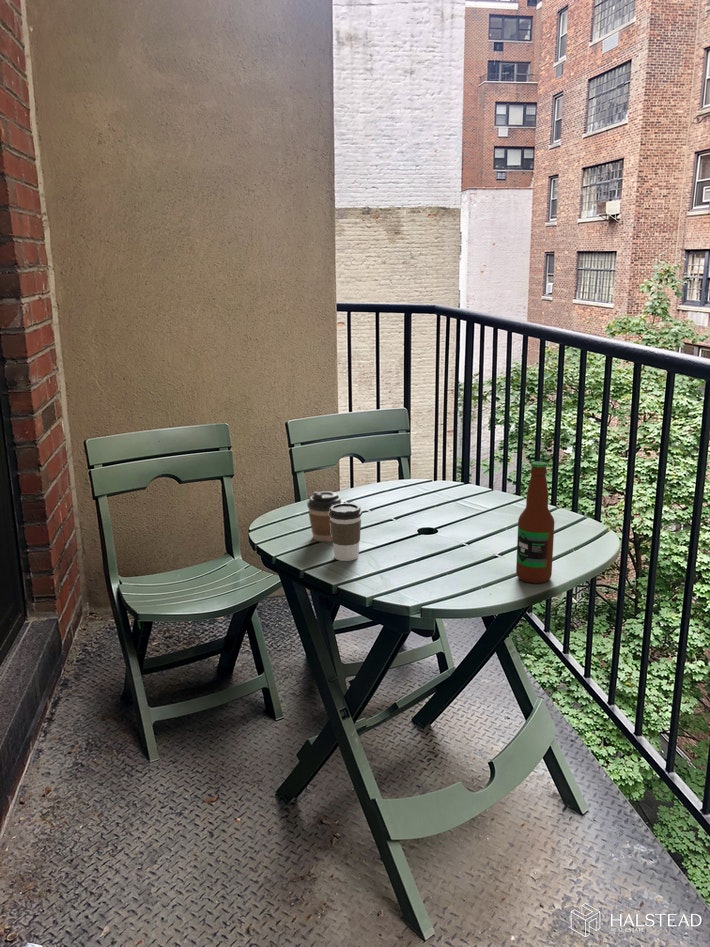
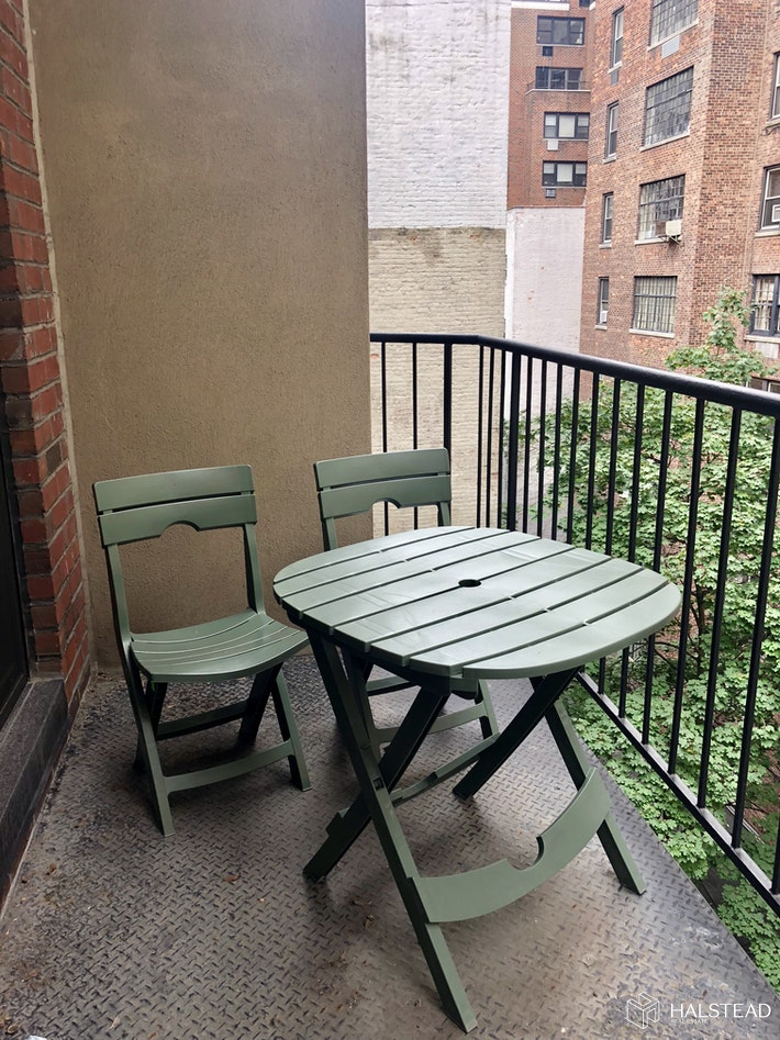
- coffee cup (345, 532)
- coffee cup (325, 514)
- bottle (536, 521)
